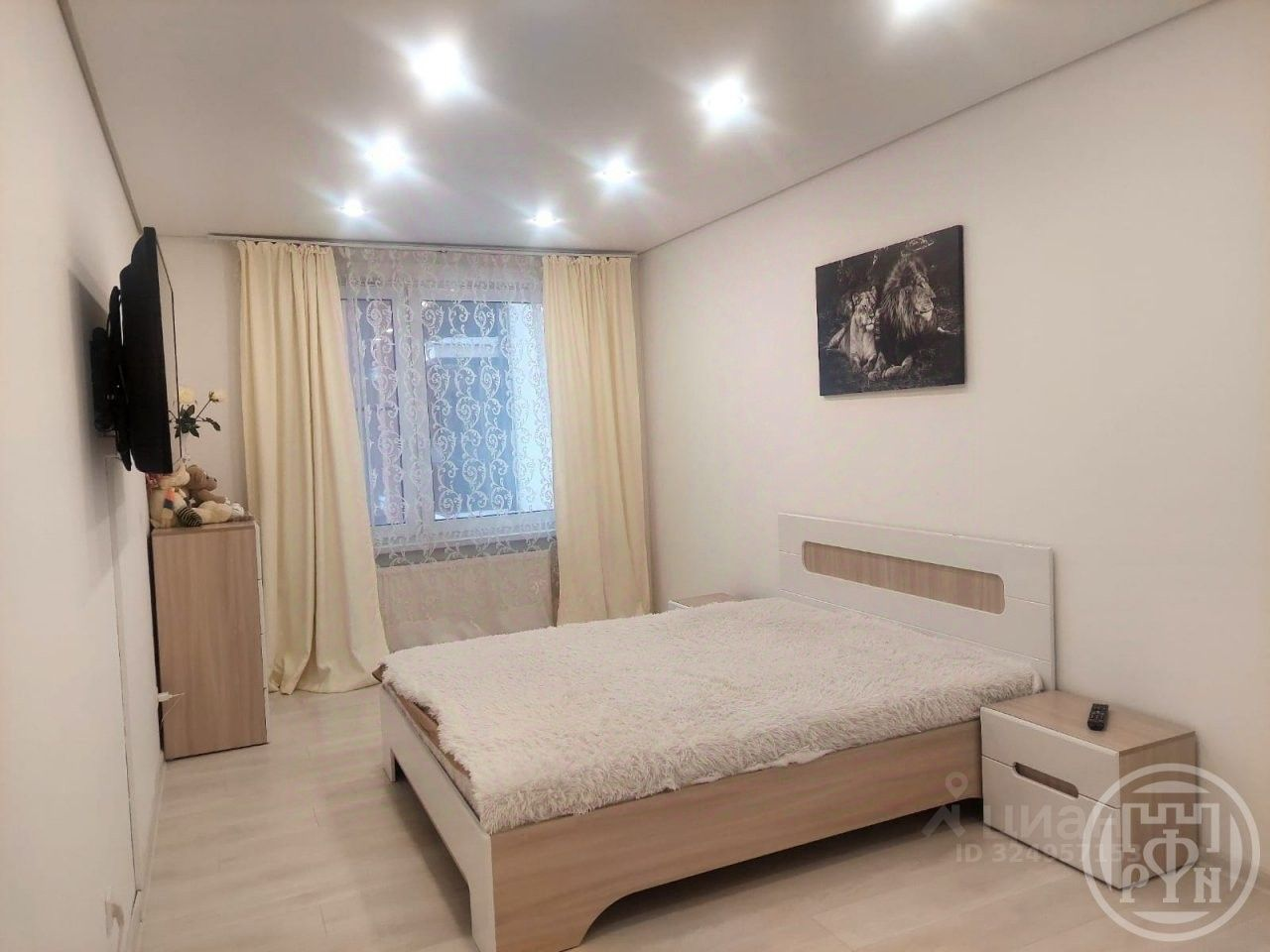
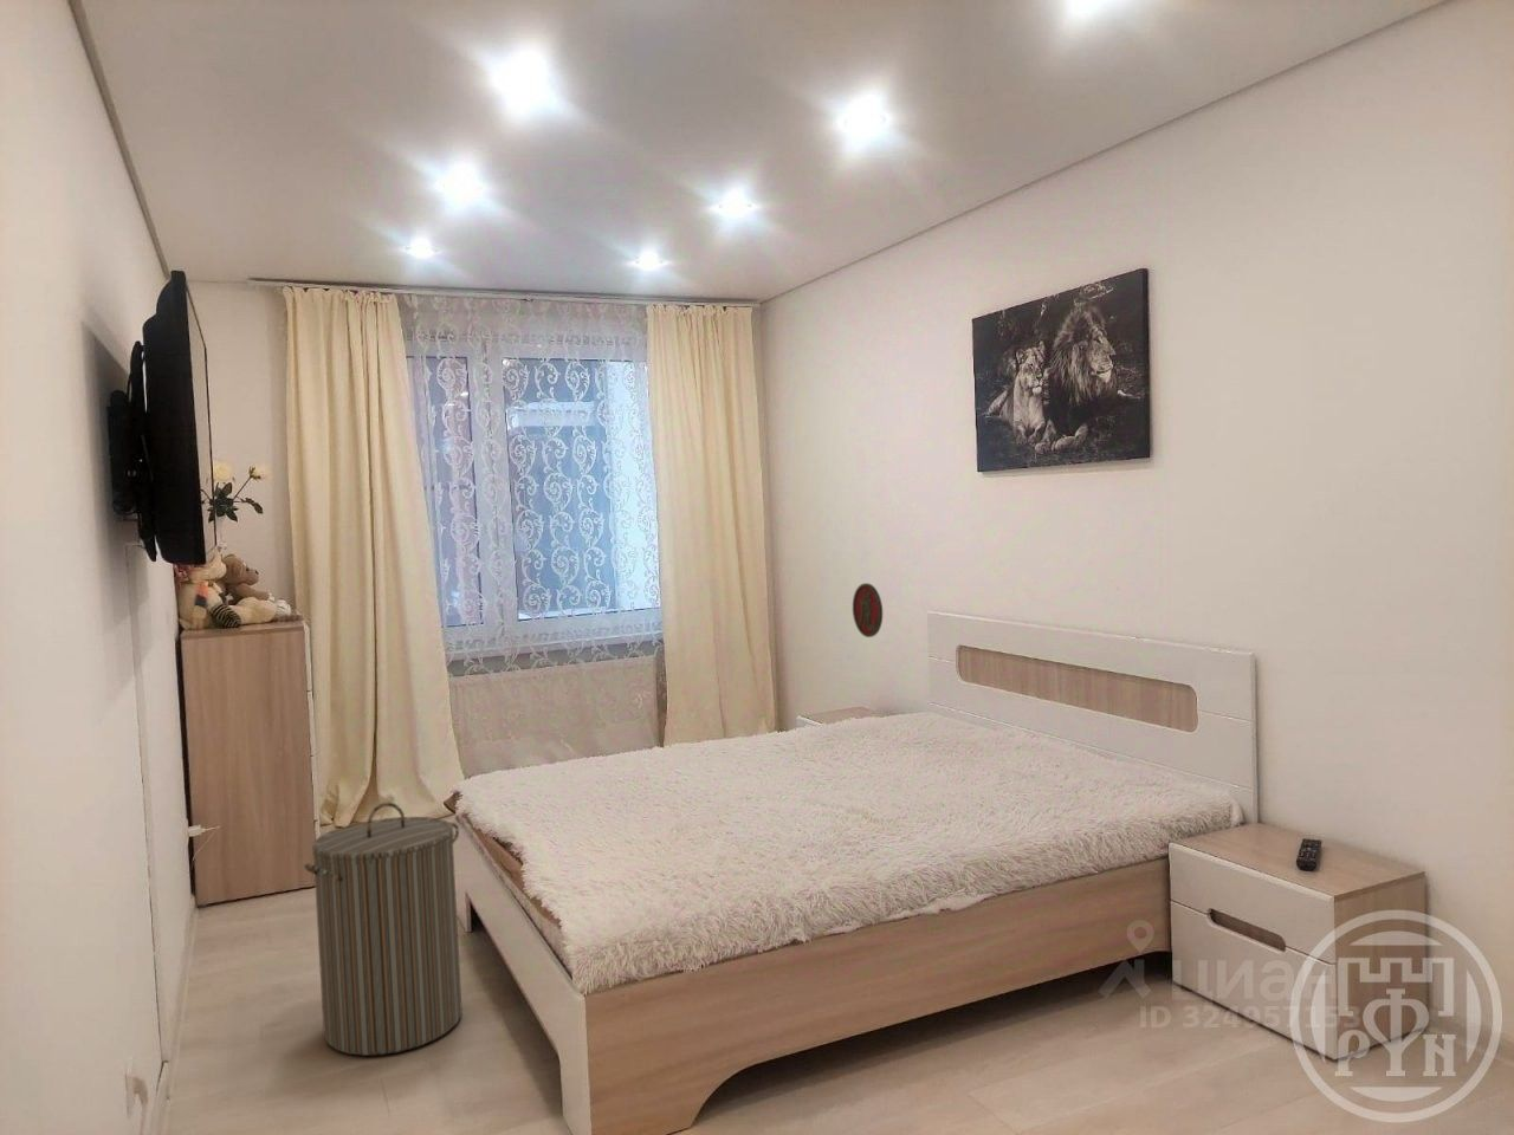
+ laundry hamper (387, 914)
+ decorative plate (867, 610)
